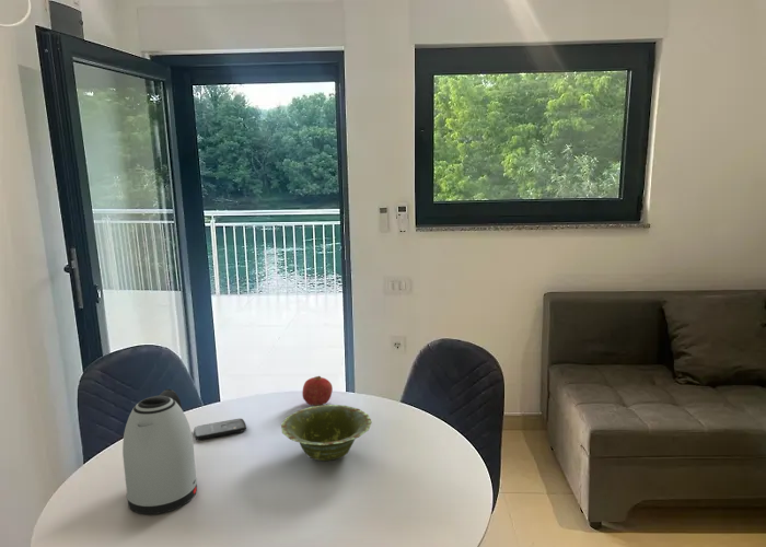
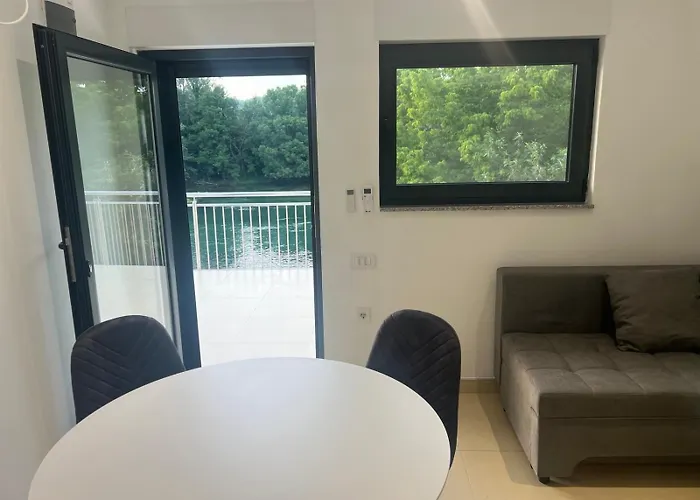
- smartphone (220, 428)
- kettle (163, 441)
- fruit (316, 389)
- dish (326, 438)
